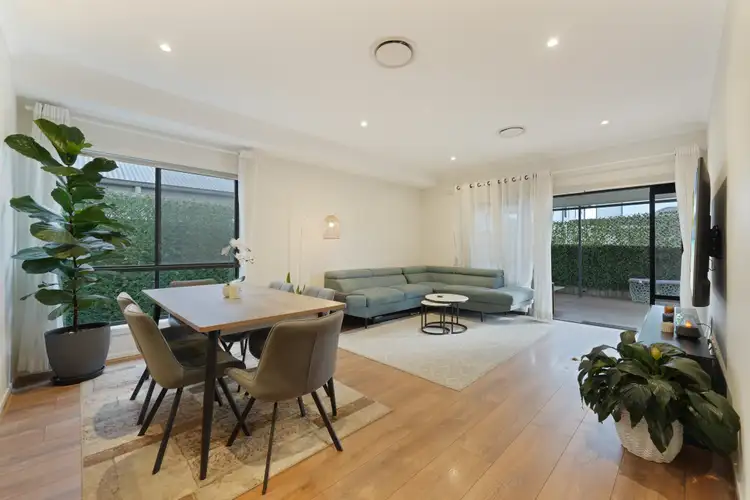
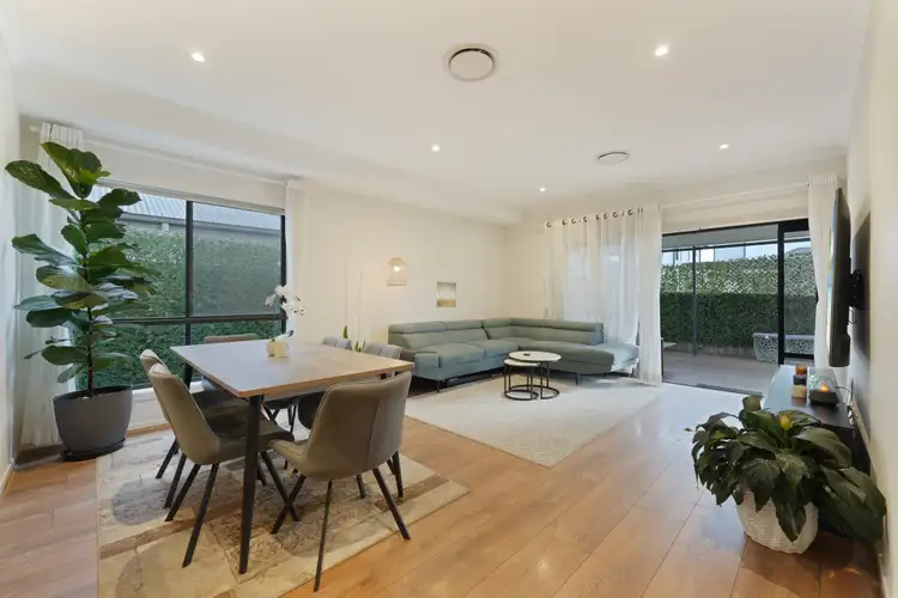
+ wall art (445, 294)
